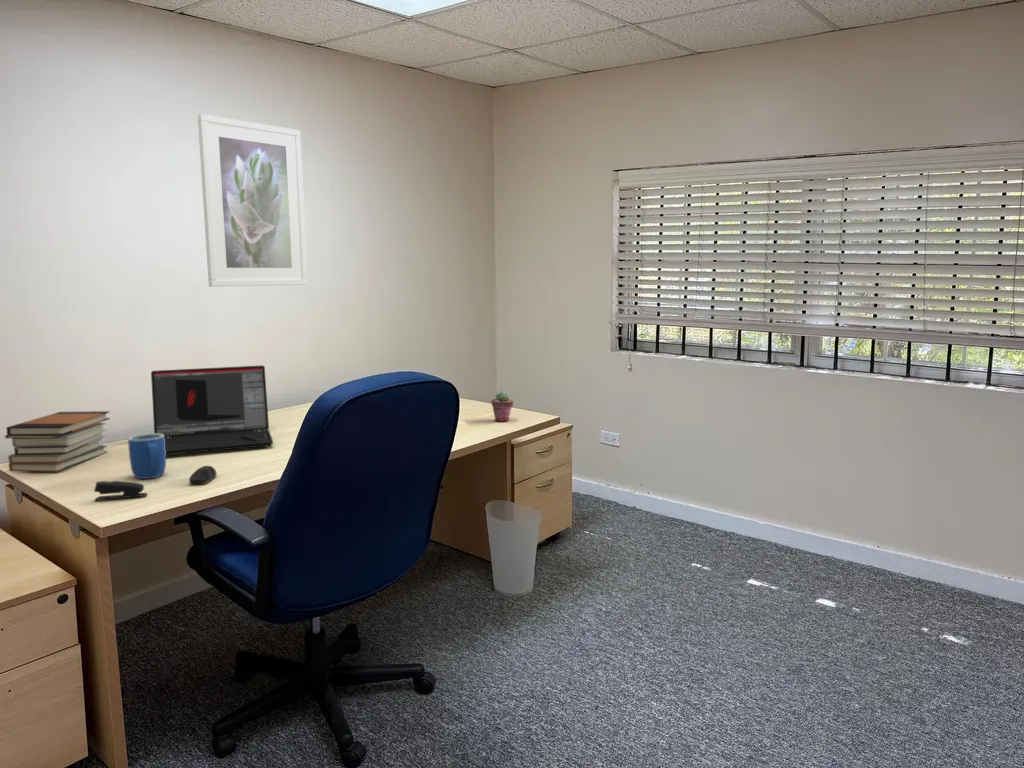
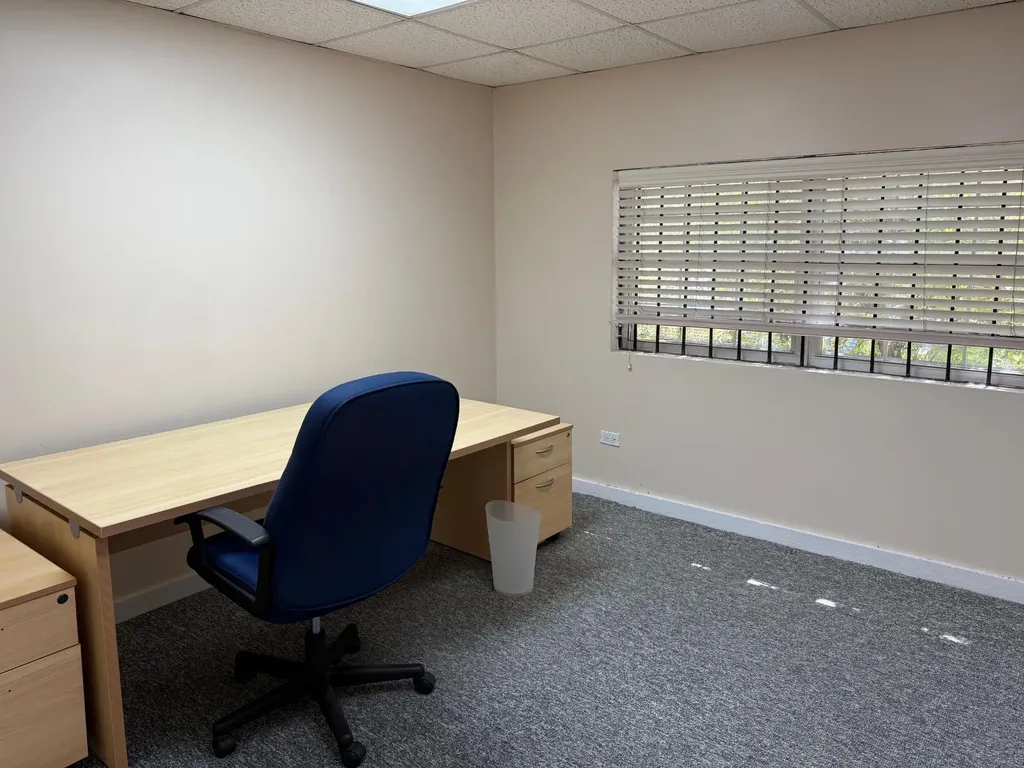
- computer mouse (203, 474)
- book stack (61, 440)
- stapler (120, 488)
- mug (148, 456)
- potted succulent (502, 405)
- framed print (256, 205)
- laptop (211, 408)
